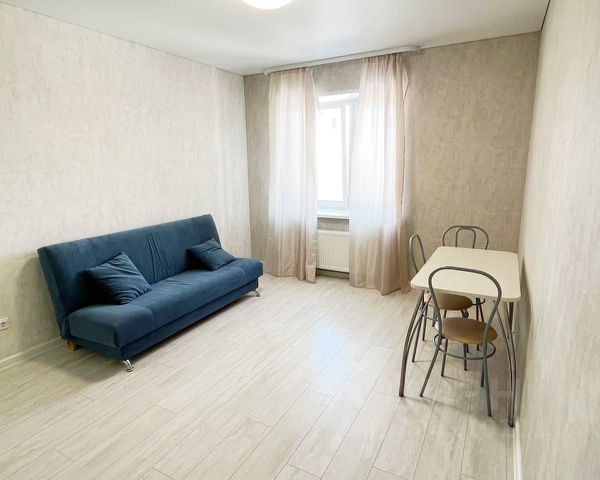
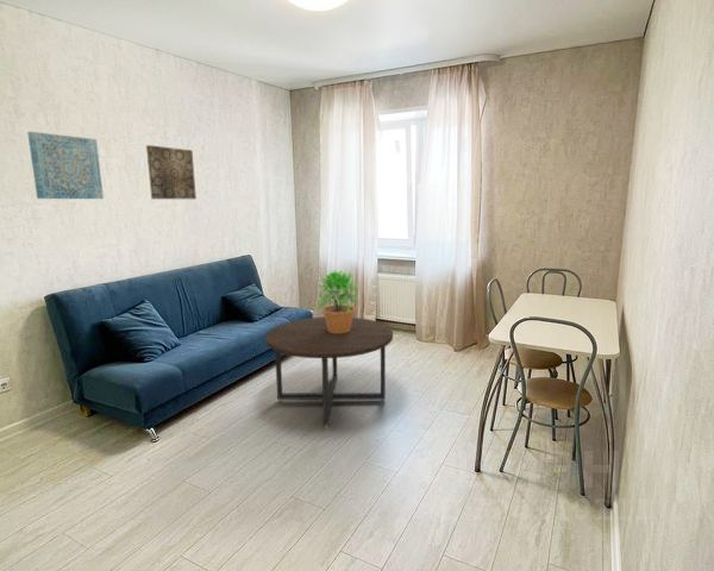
+ coffee table (327, 366)
+ potted plant (338, 299)
+ wall art (173, 174)
+ wall art (68, 168)
